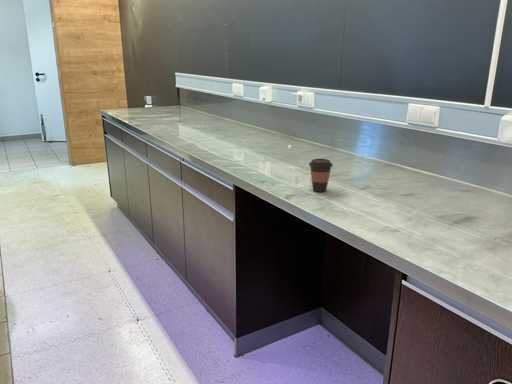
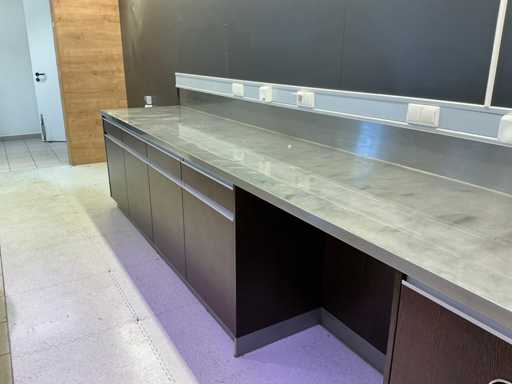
- coffee cup (320, 175)
